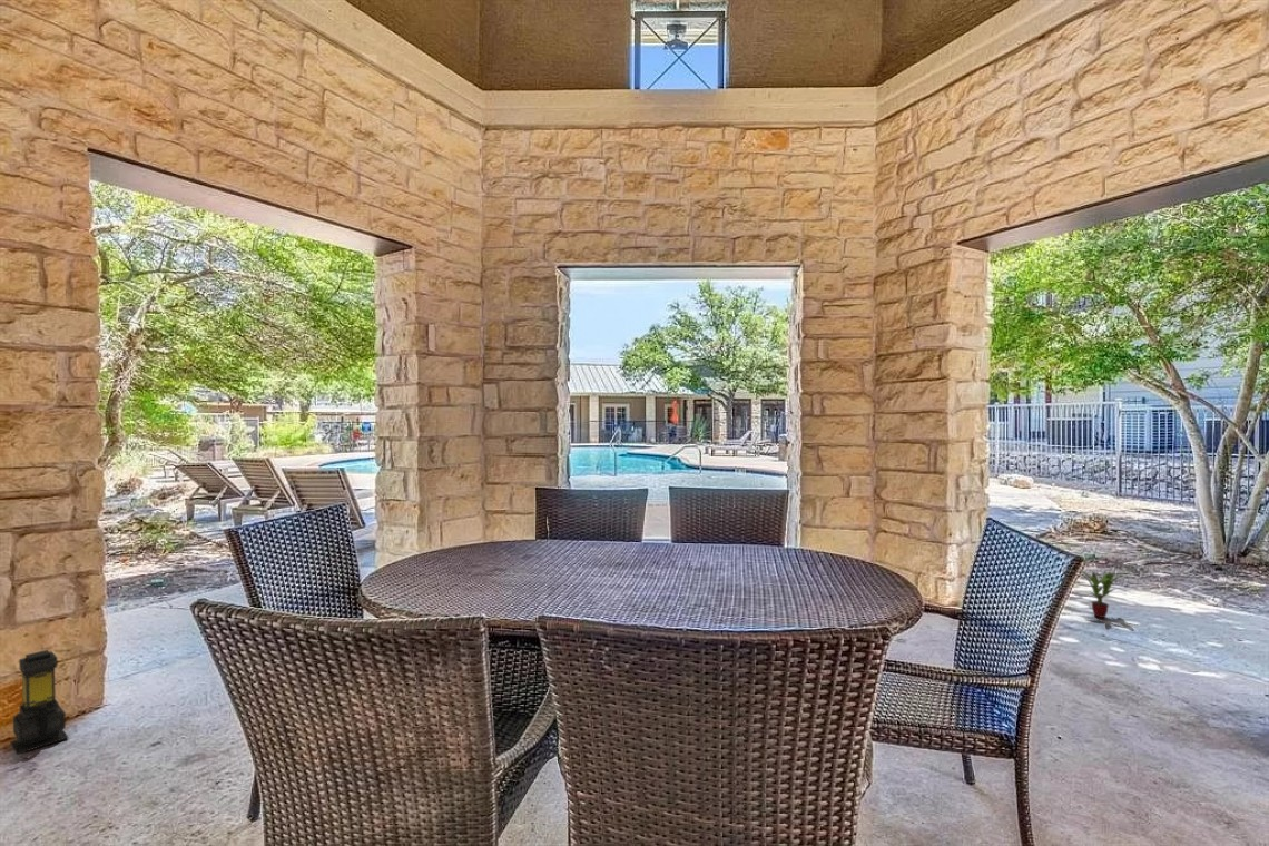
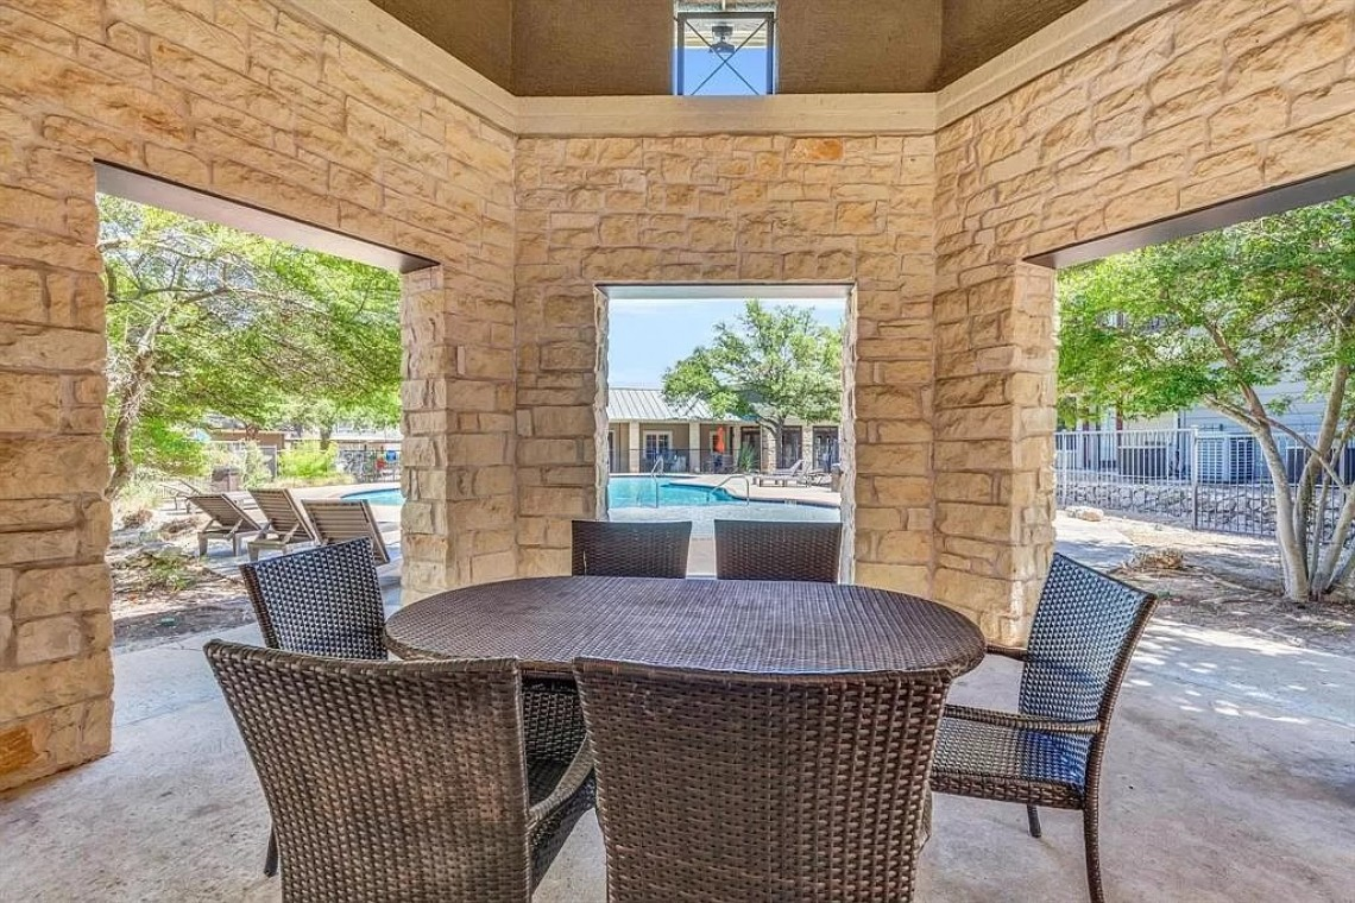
- lantern (39, 698)
- potted plant (1094, 591)
